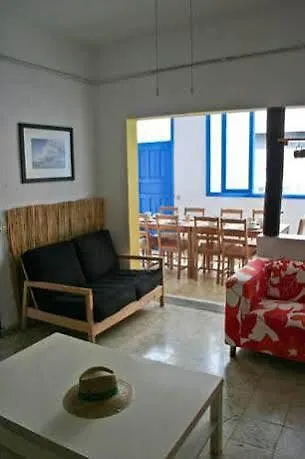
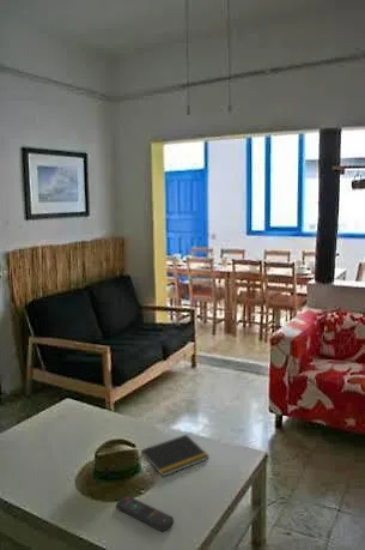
+ notepad (175, 454)
+ remote control (144, 512)
